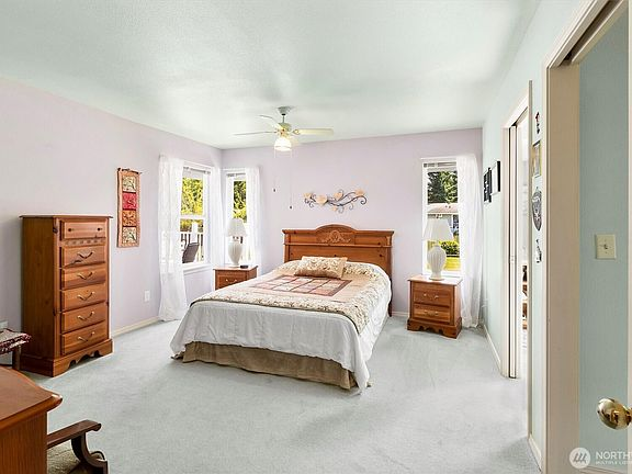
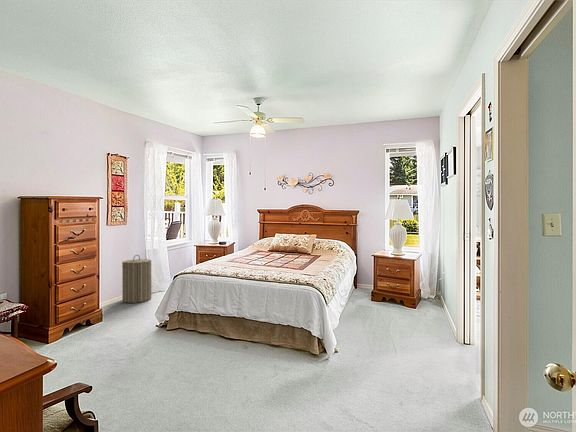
+ laundry hamper (137, 277)
